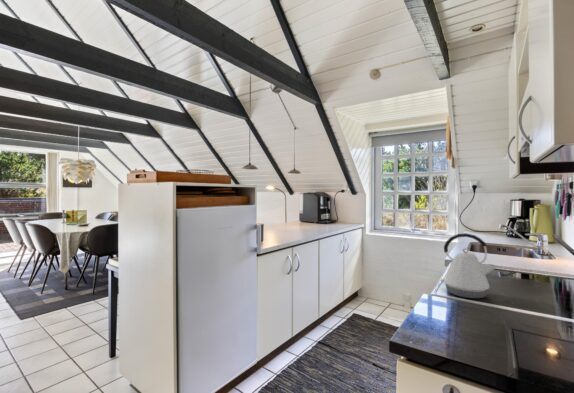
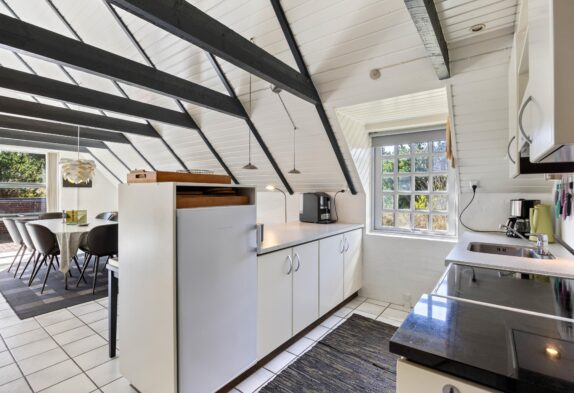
- kettle (467, 263)
